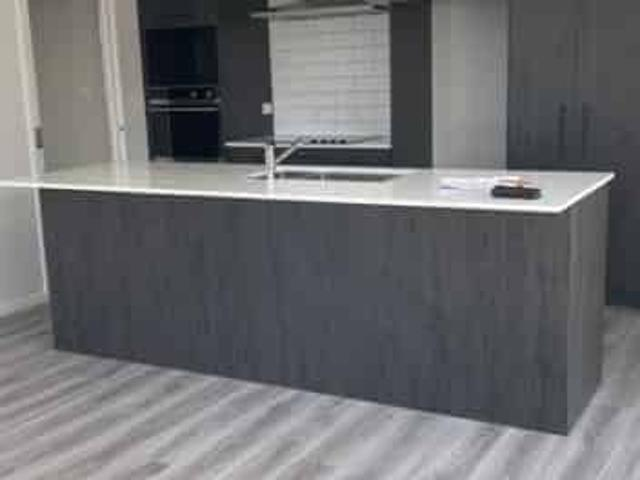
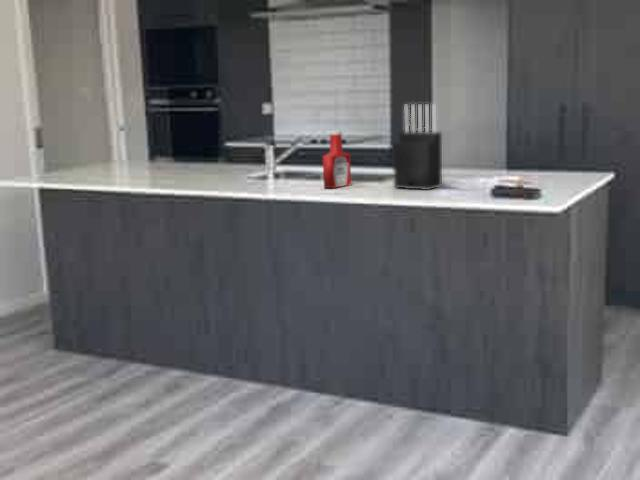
+ soap bottle (336, 158)
+ knife block (415, 146)
